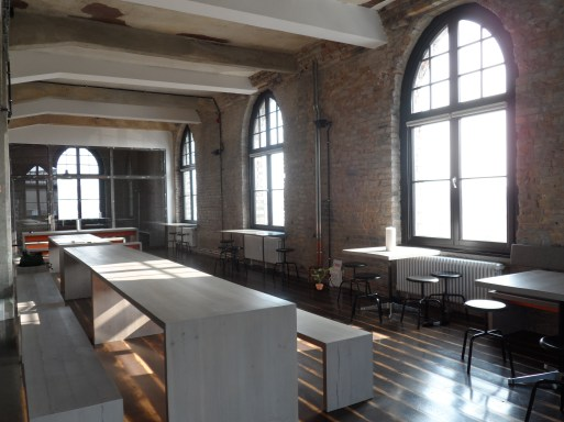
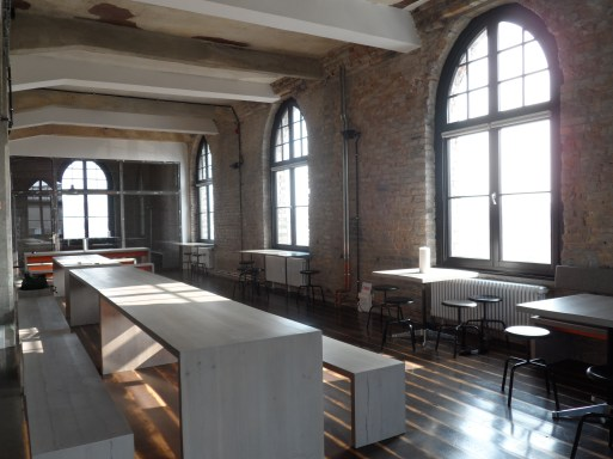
- potted plant (321, 278)
